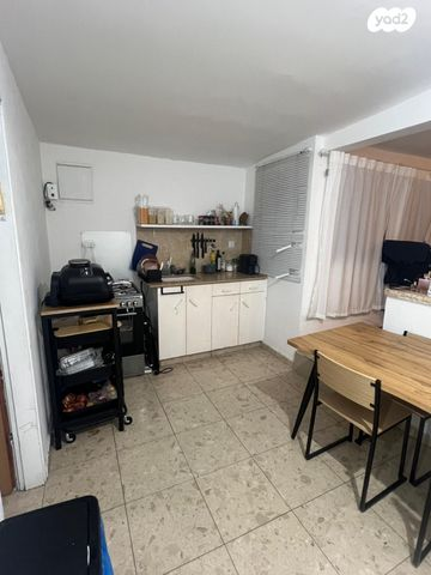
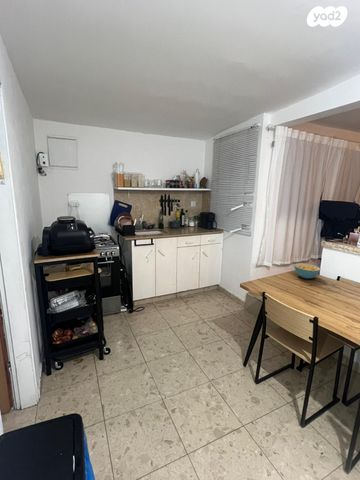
+ cereal bowl (306, 272)
